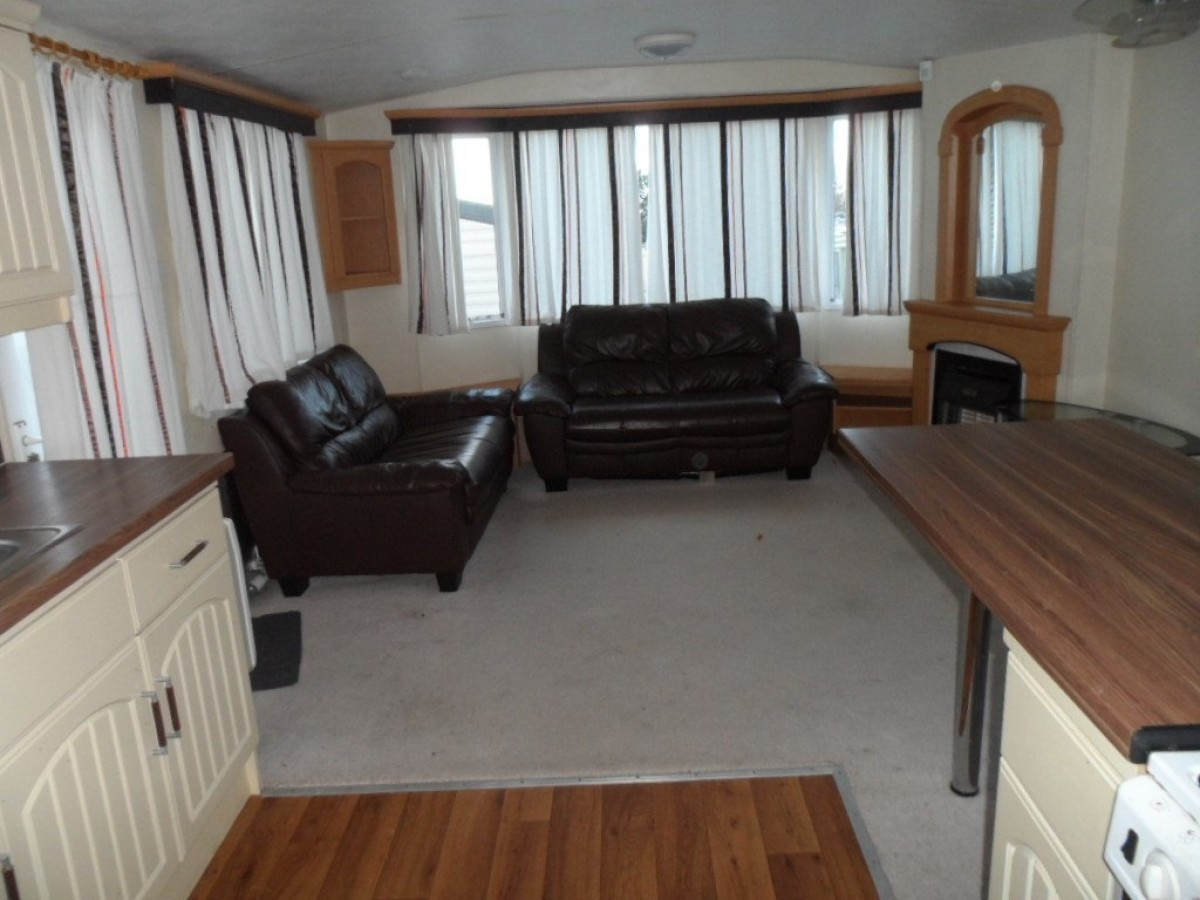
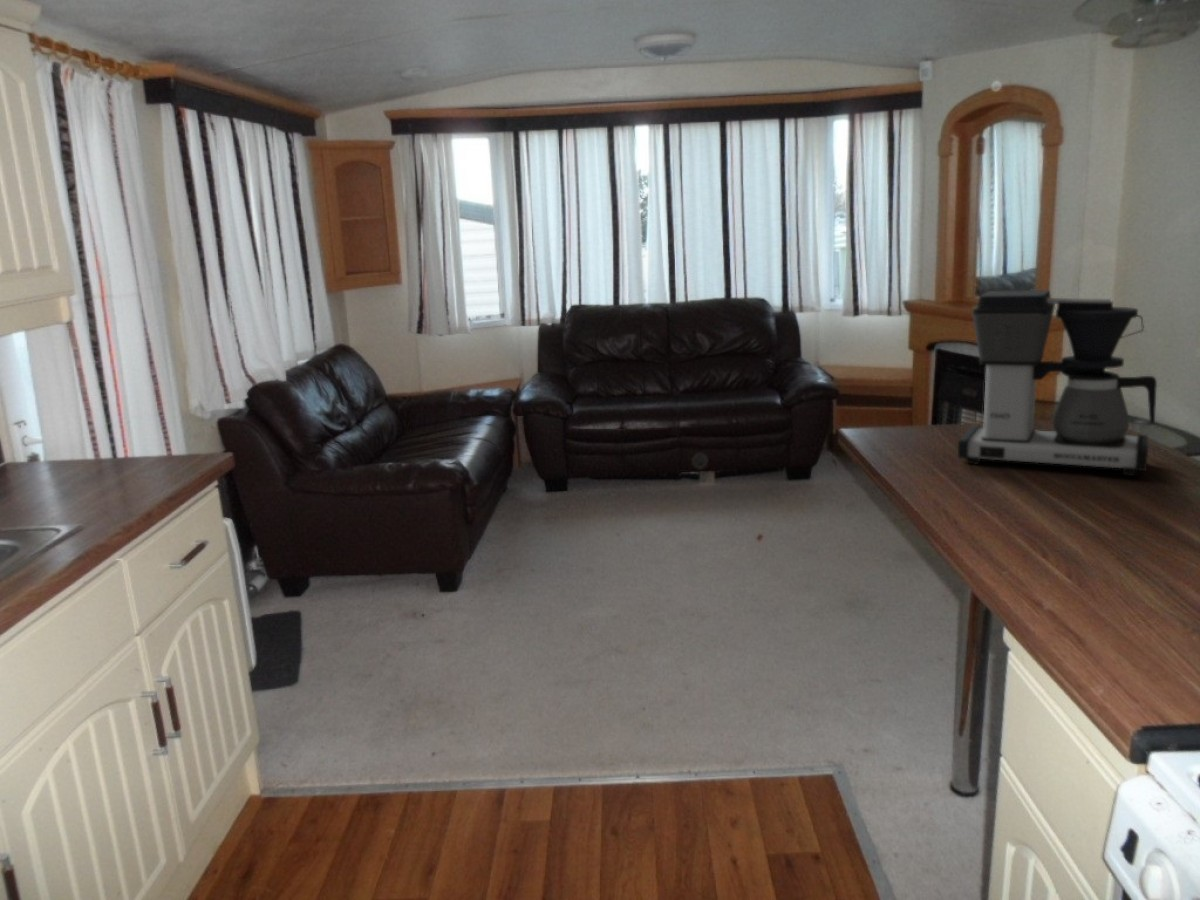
+ coffee maker (1063, 374)
